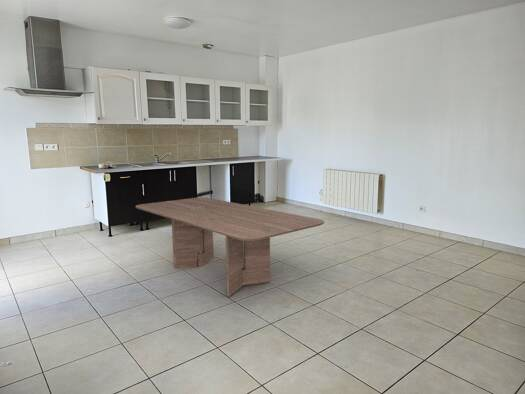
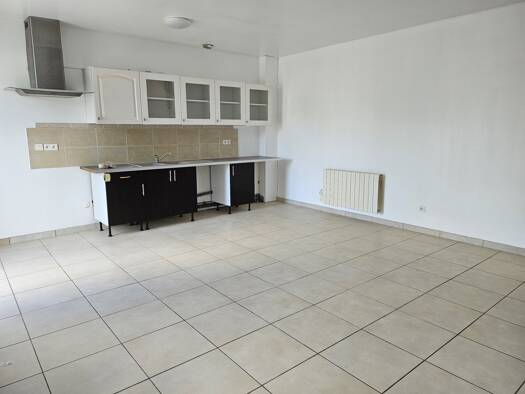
- dining table (226, 243)
